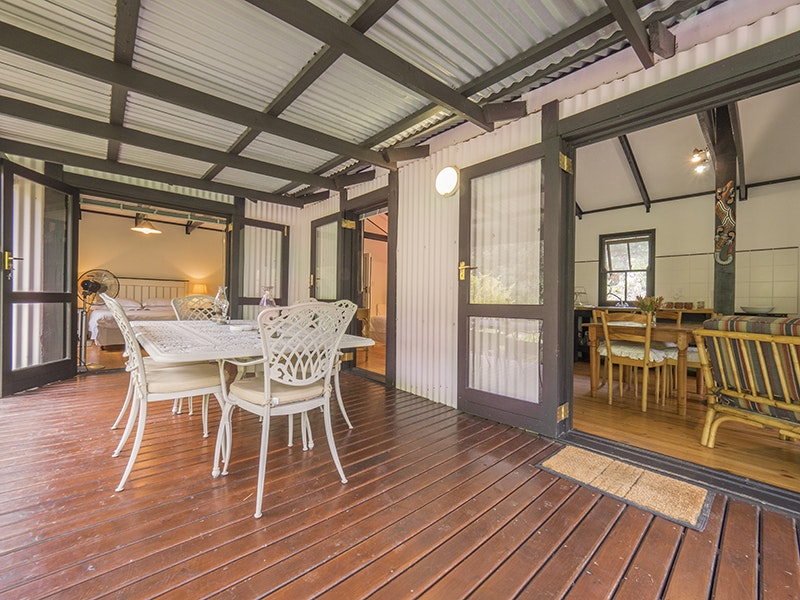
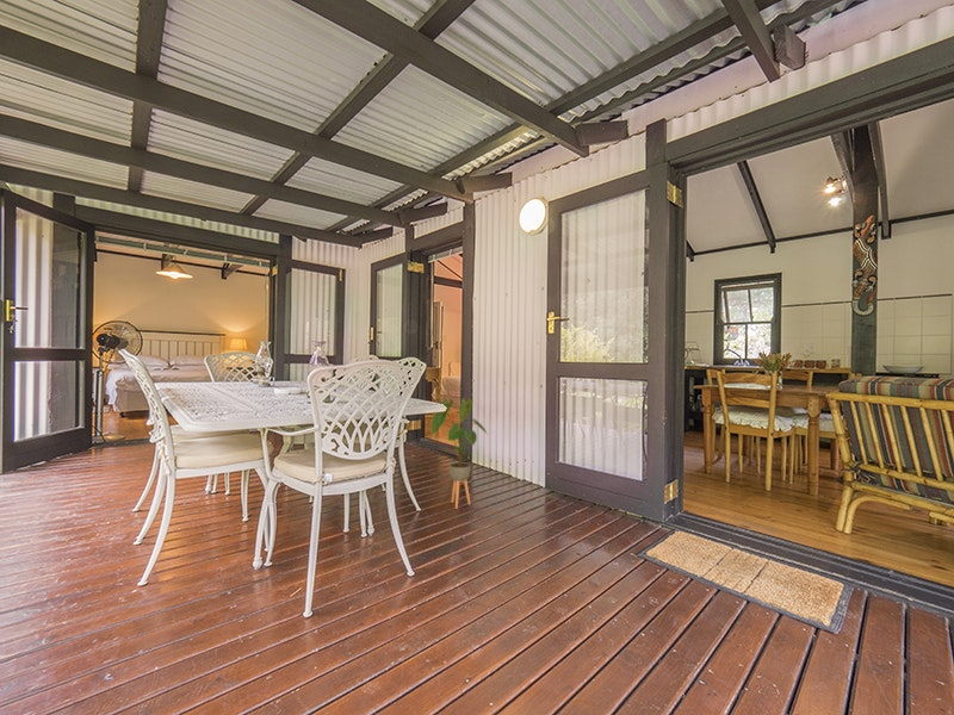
+ house plant (456, 450)
